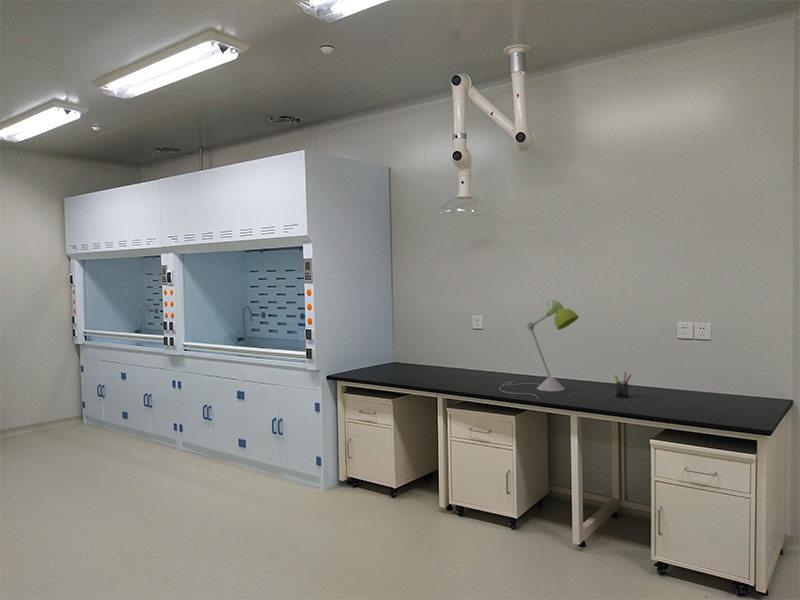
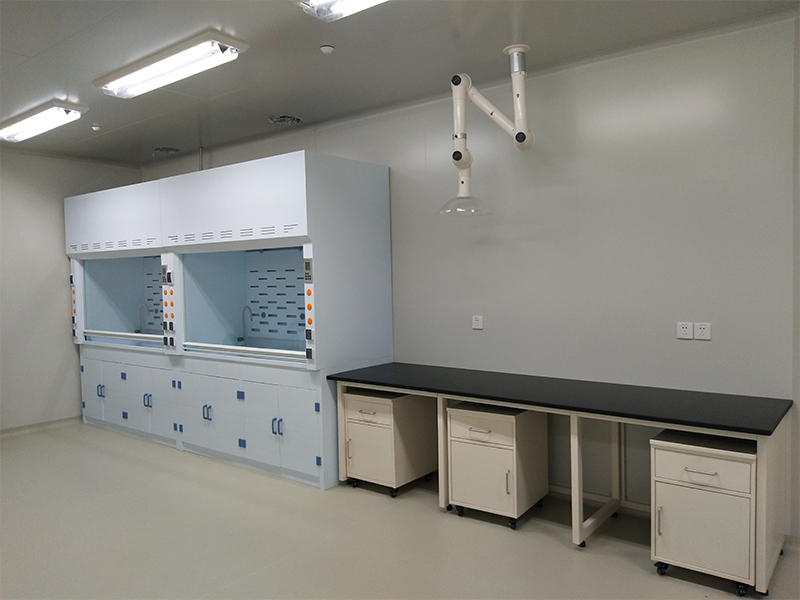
- desk lamp (536, 344)
- pen holder (621, 384)
